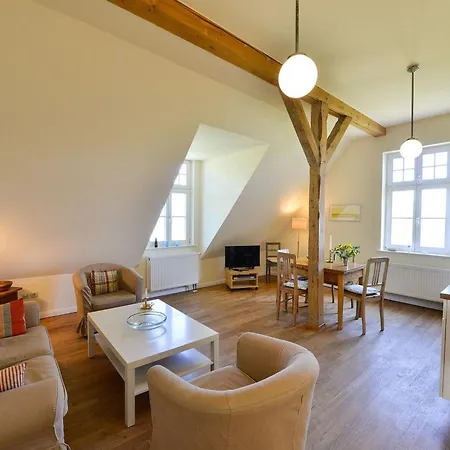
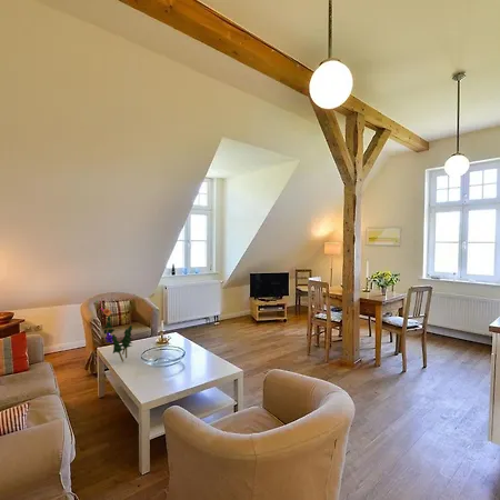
+ plant (114, 329)
